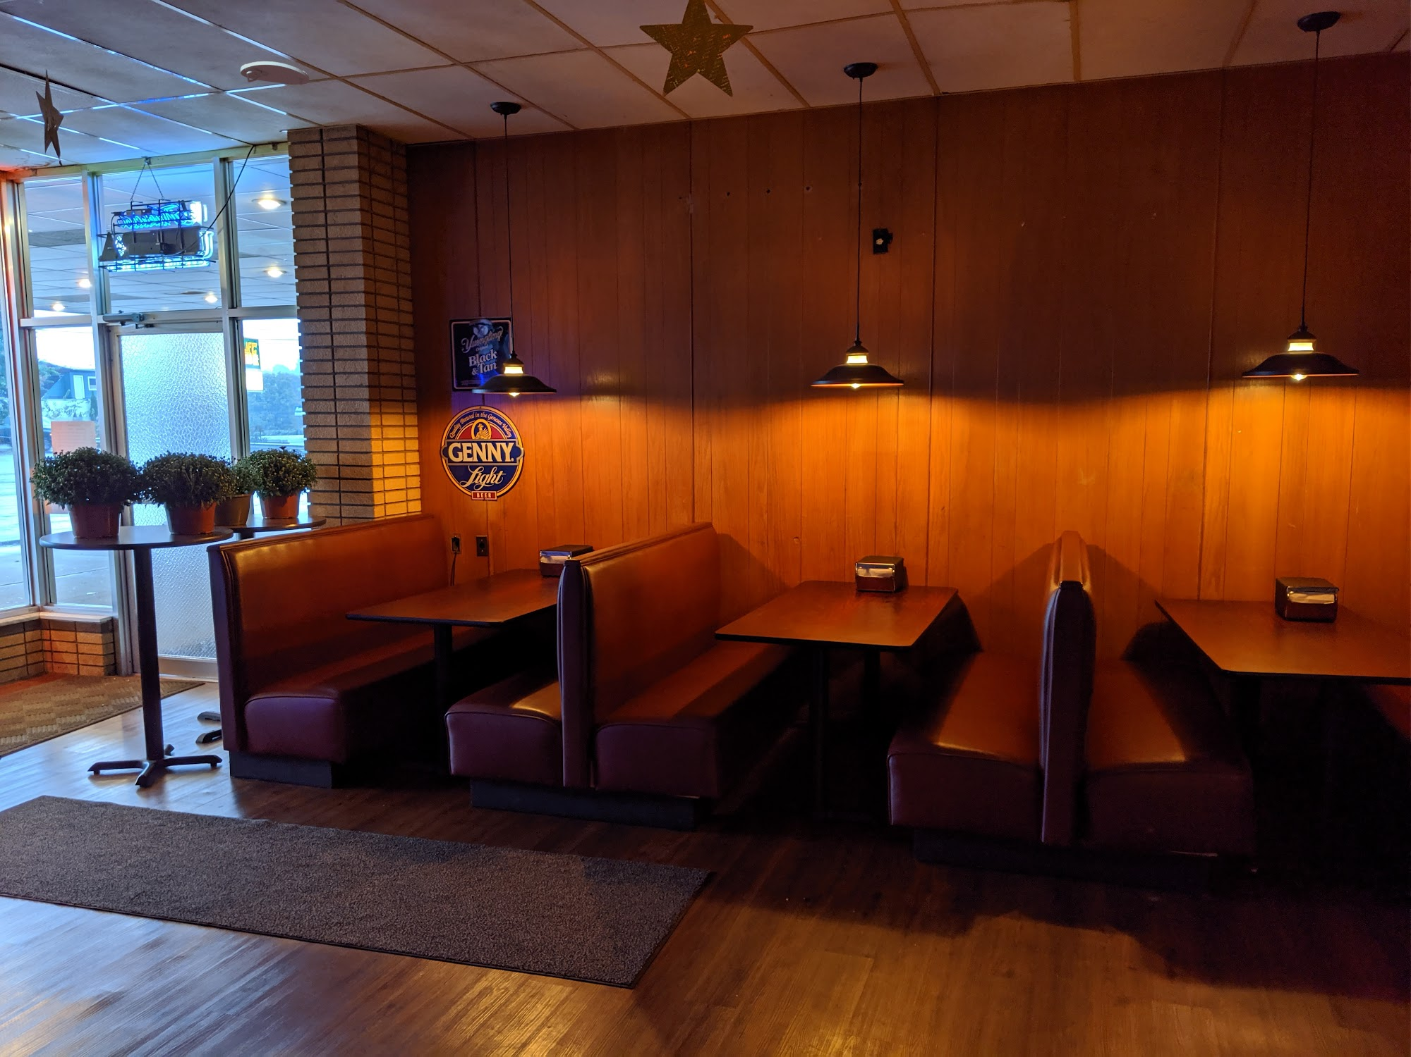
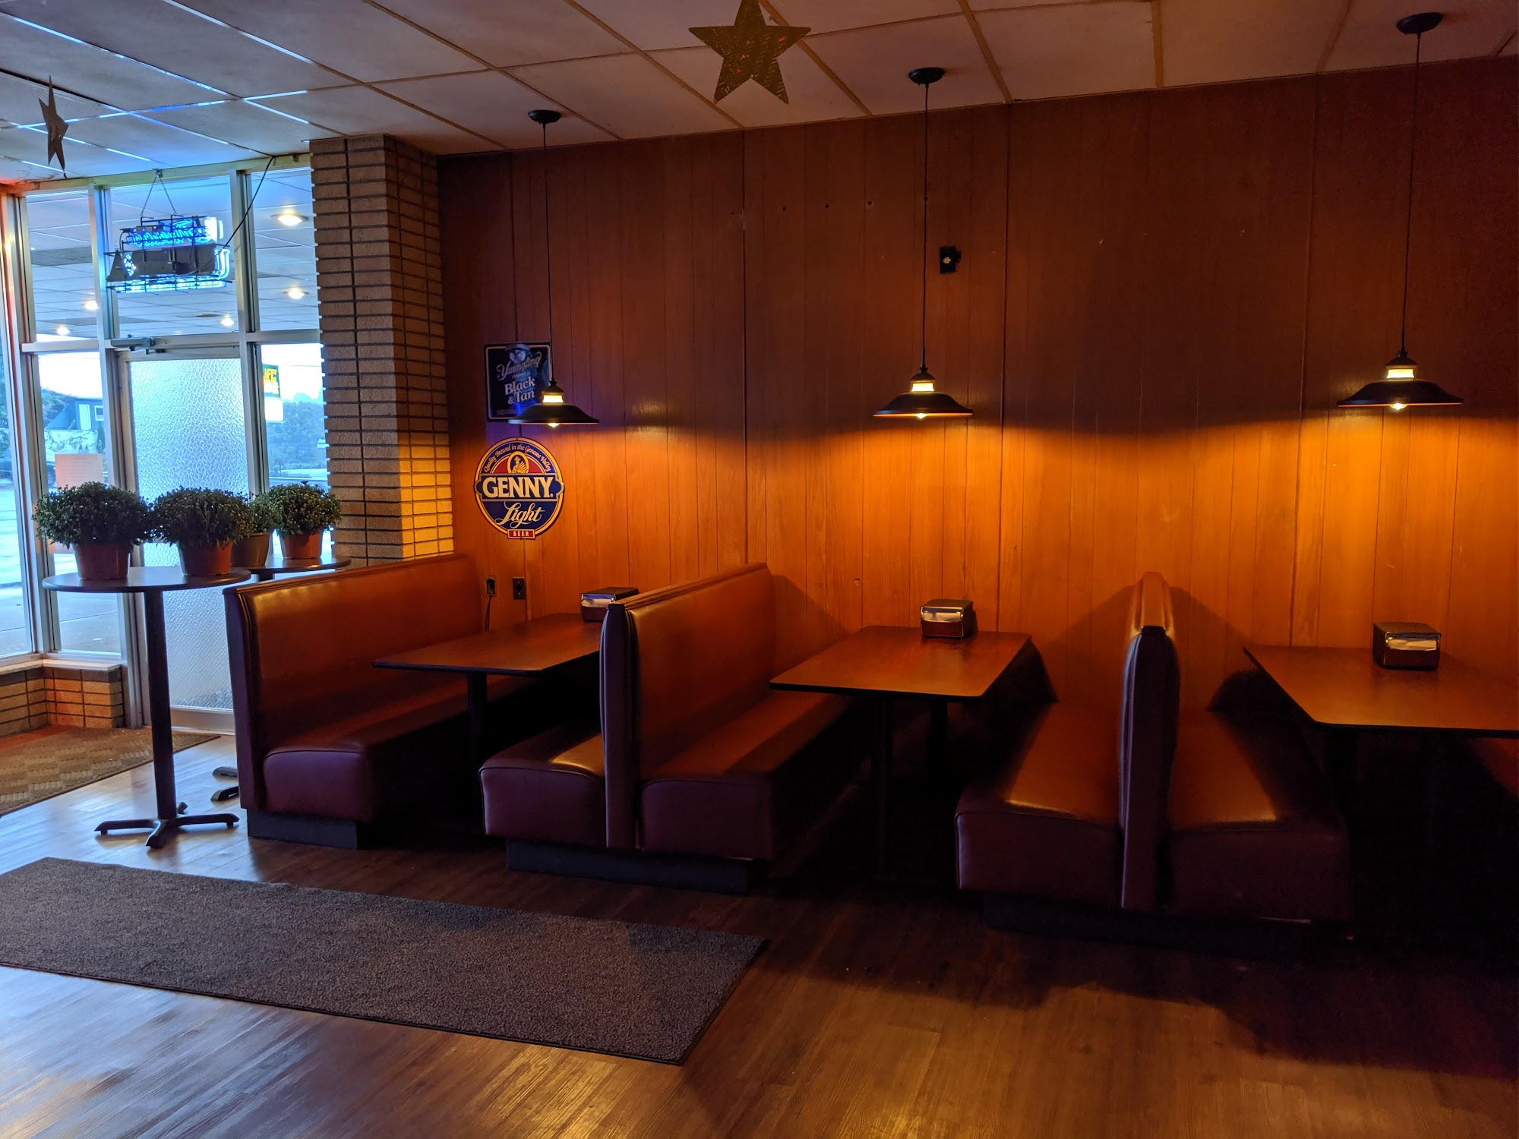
- smoke detector (276, 77)
